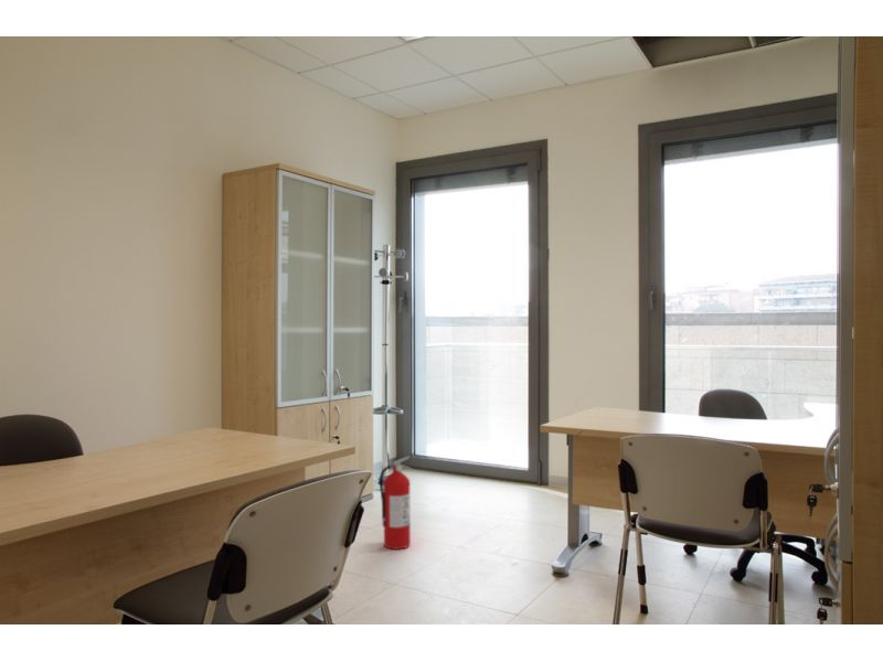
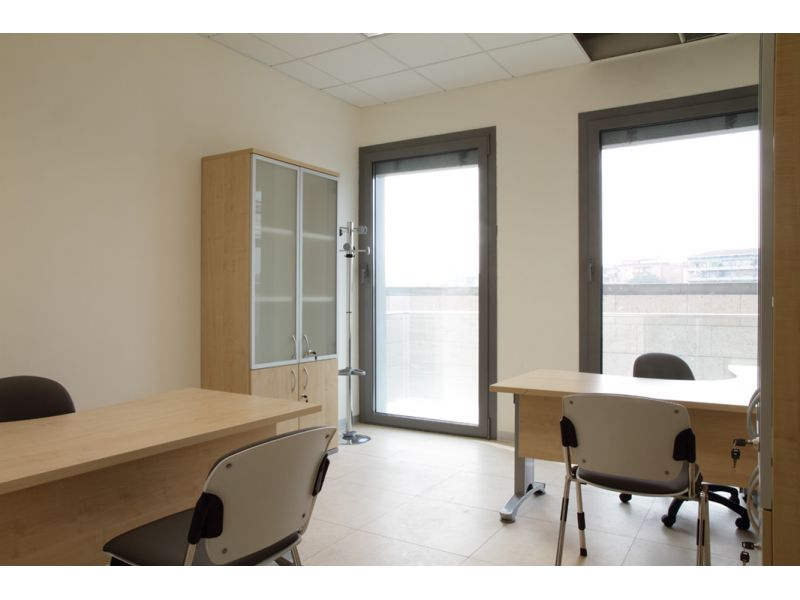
- fire extinguisher (396, 501)
